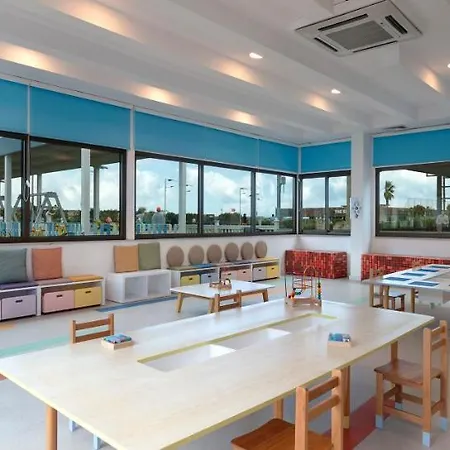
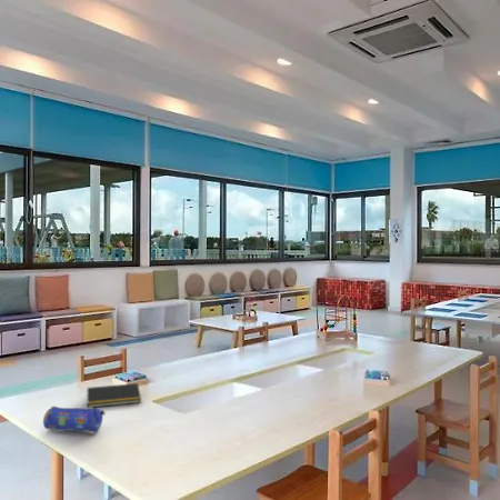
+ pencil case (73, 418)
+ notepad (113, 394)
